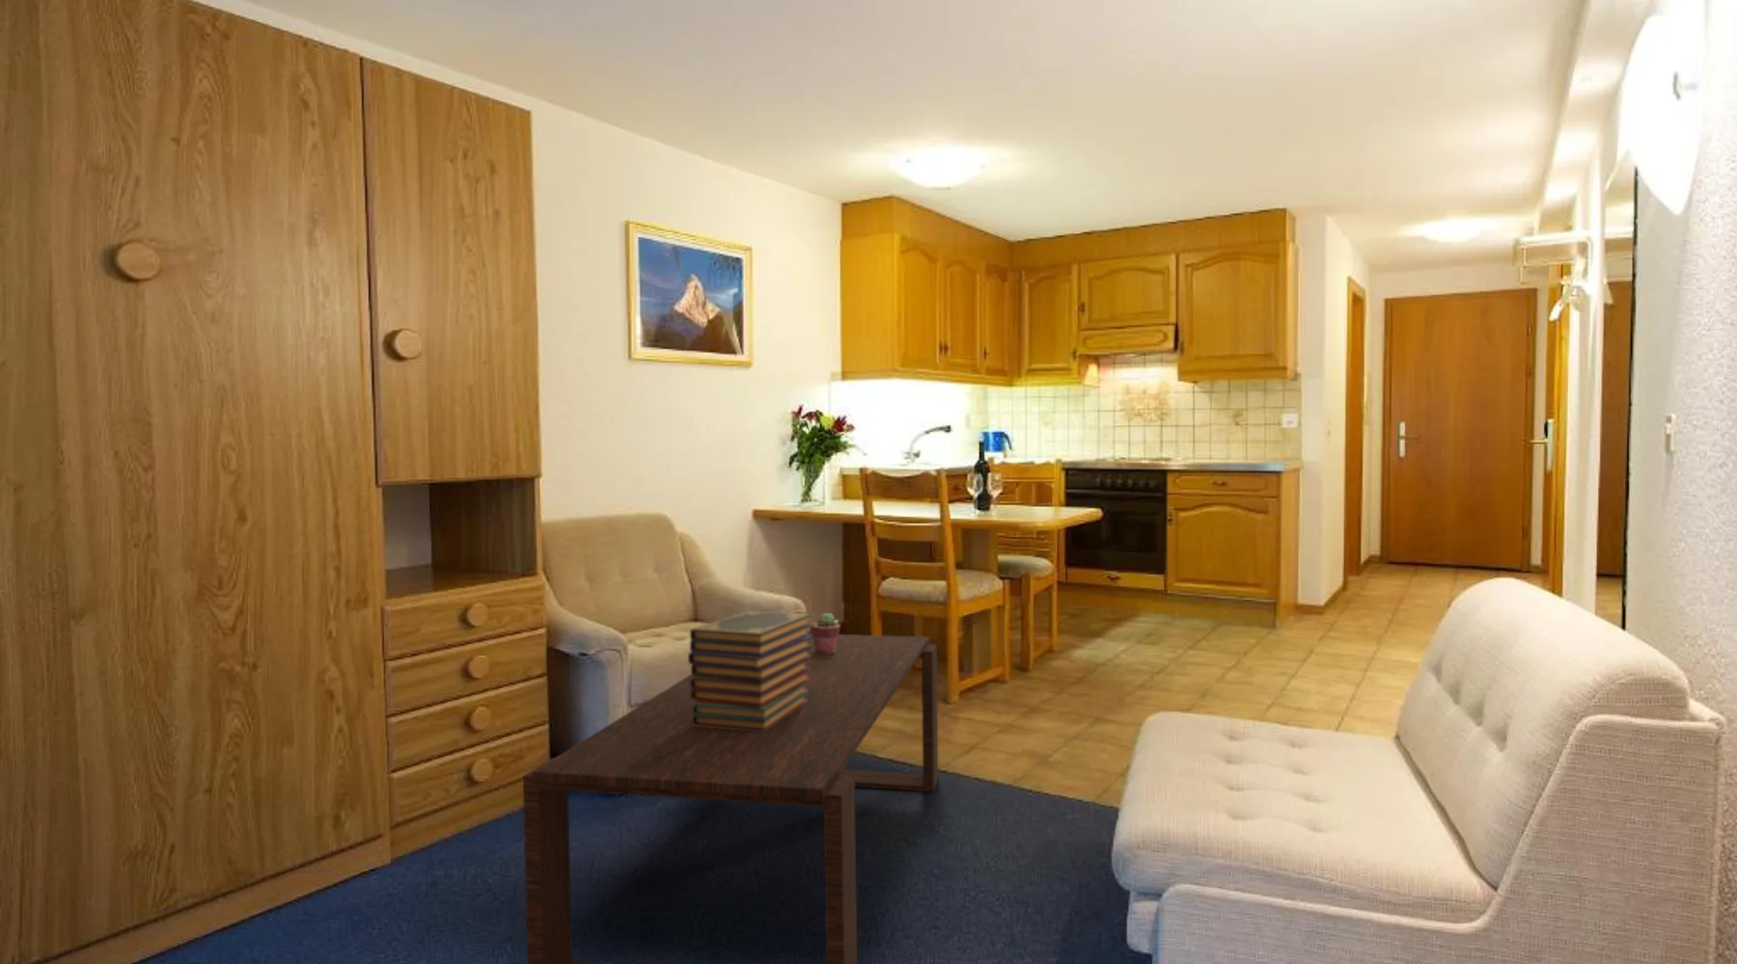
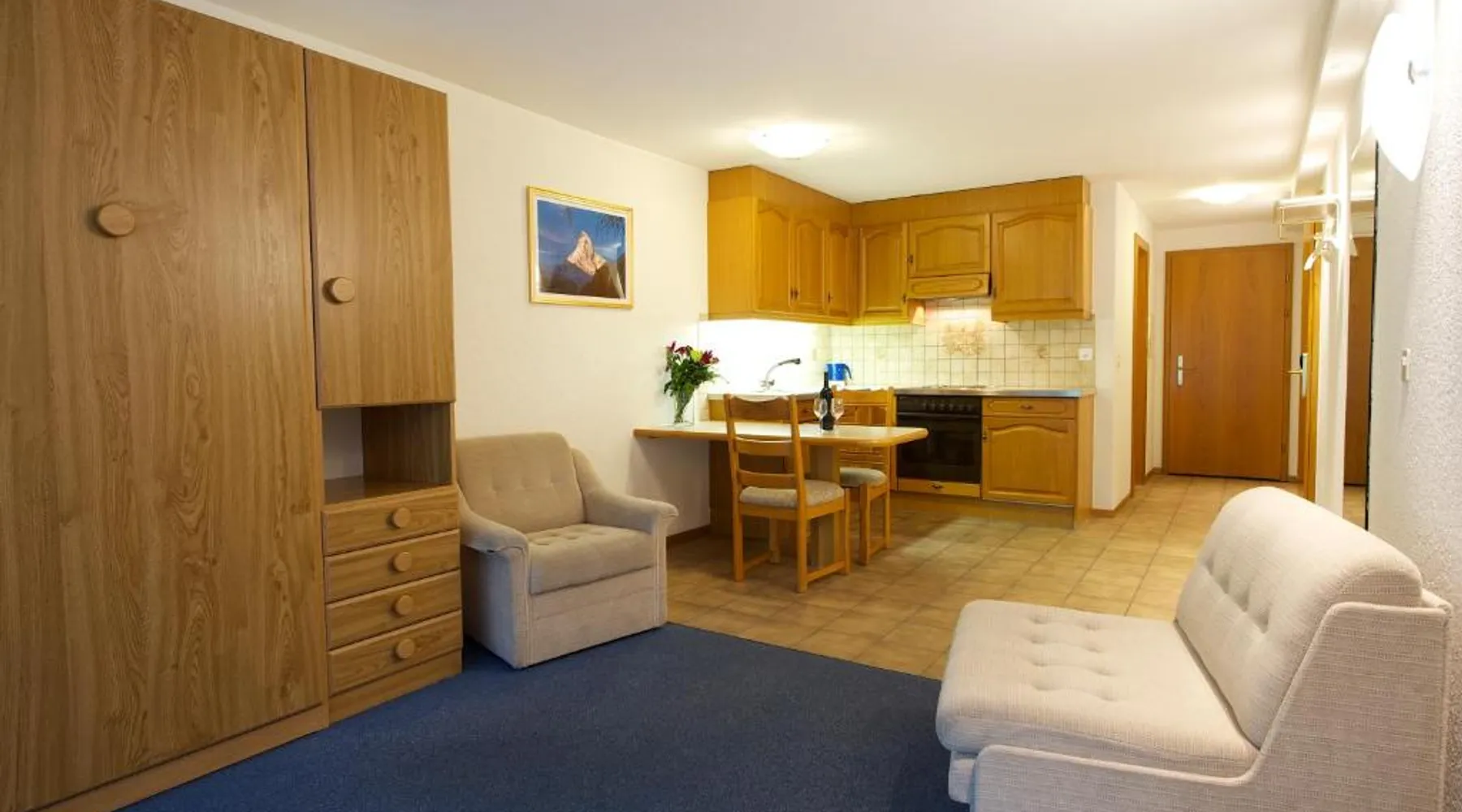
- coffee table (782, 776)
- potted succulent (825, 632)
- book stack (753, 666)
